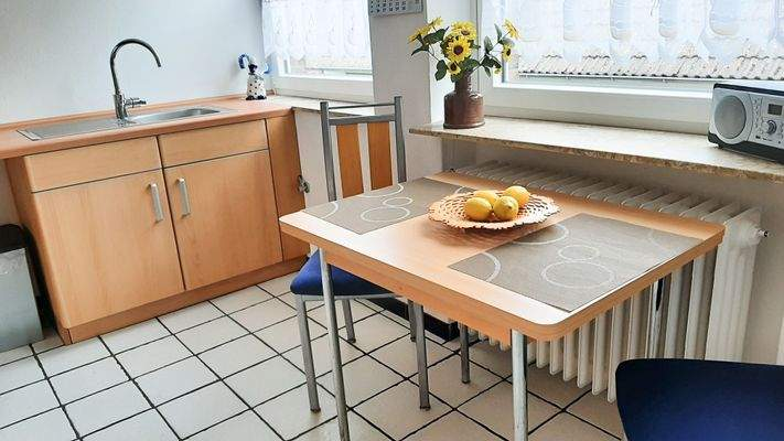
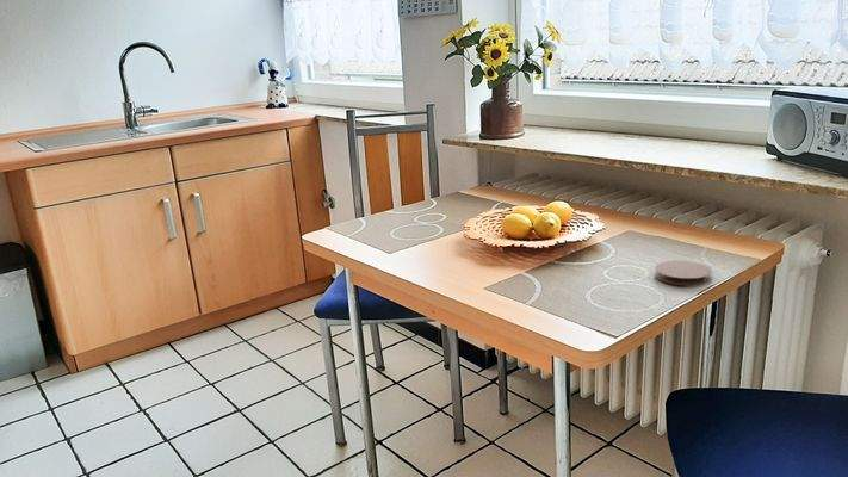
+ coaster (682, 272)
